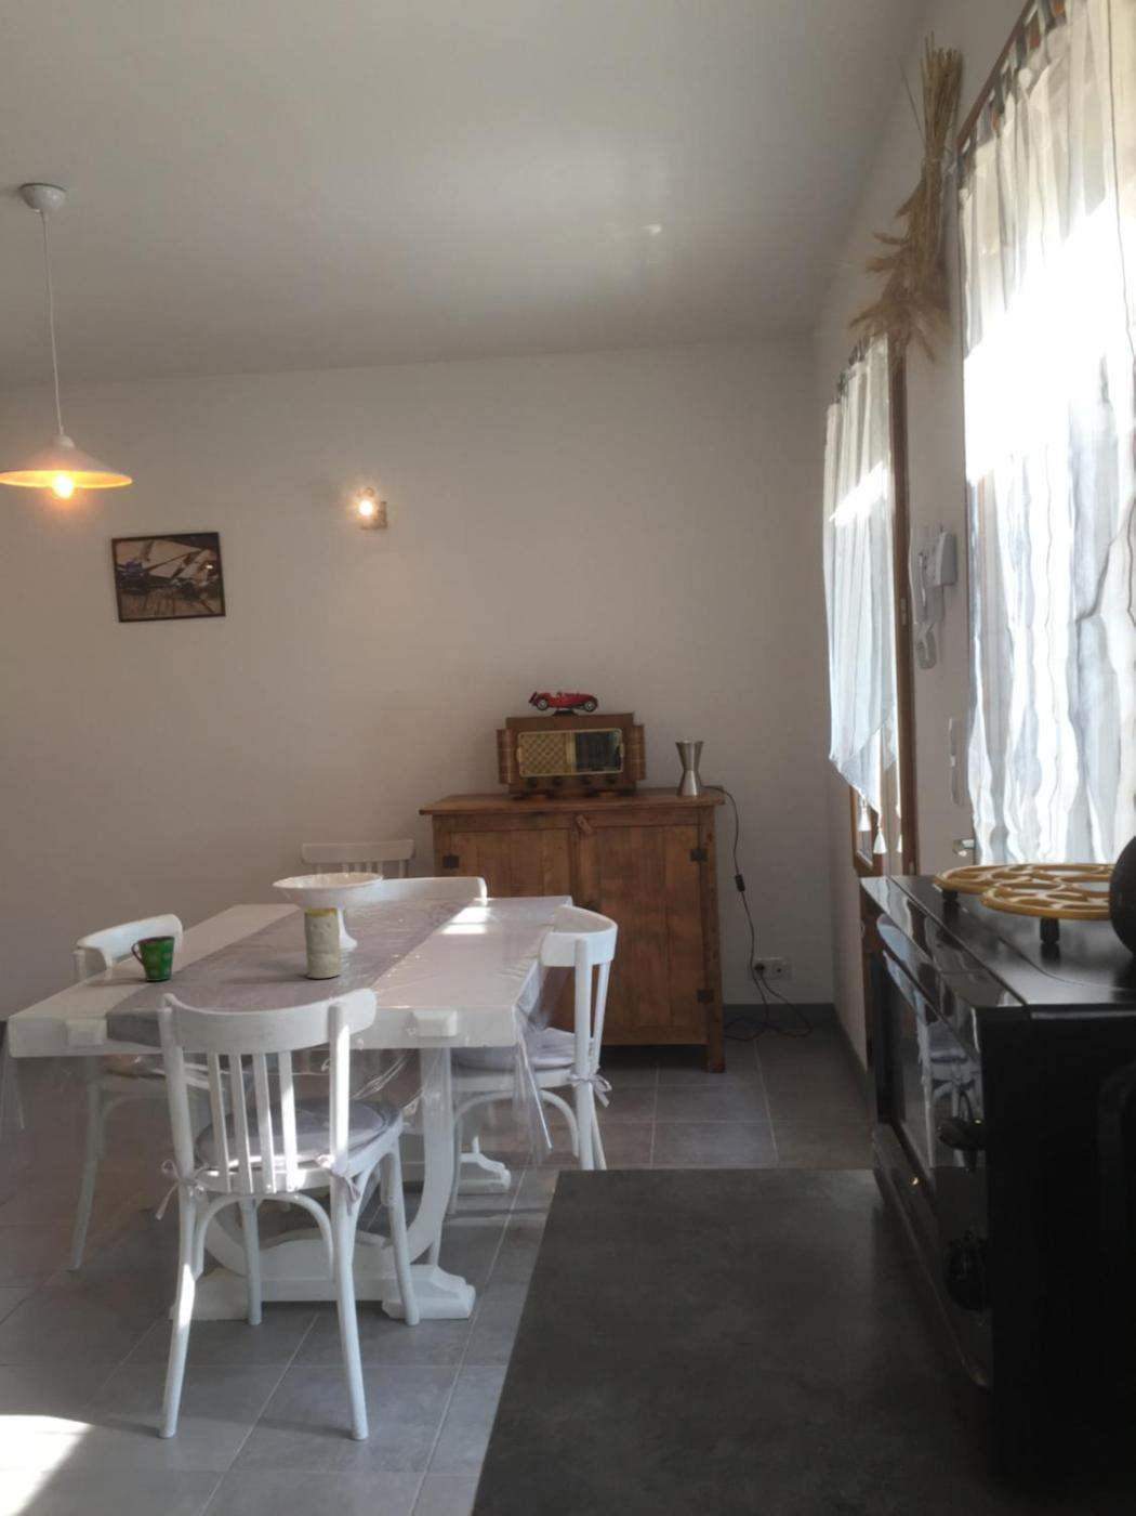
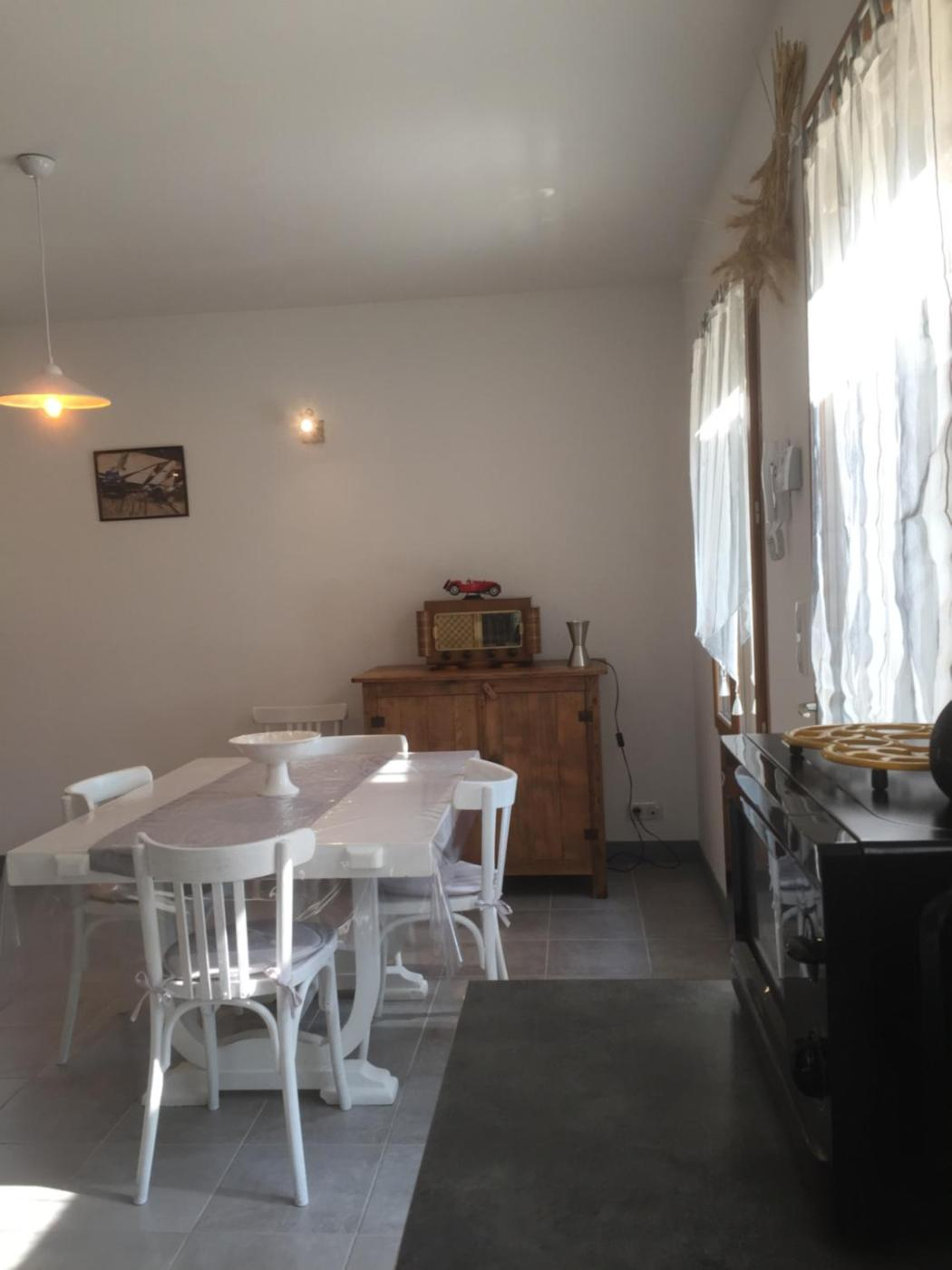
- candle (322, 942)
- cup (153, 959)
